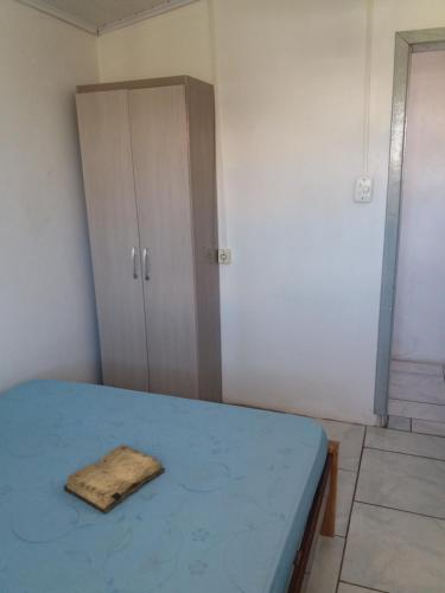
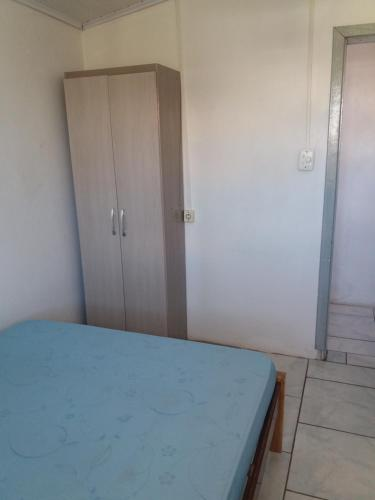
- diary (116, 474)
